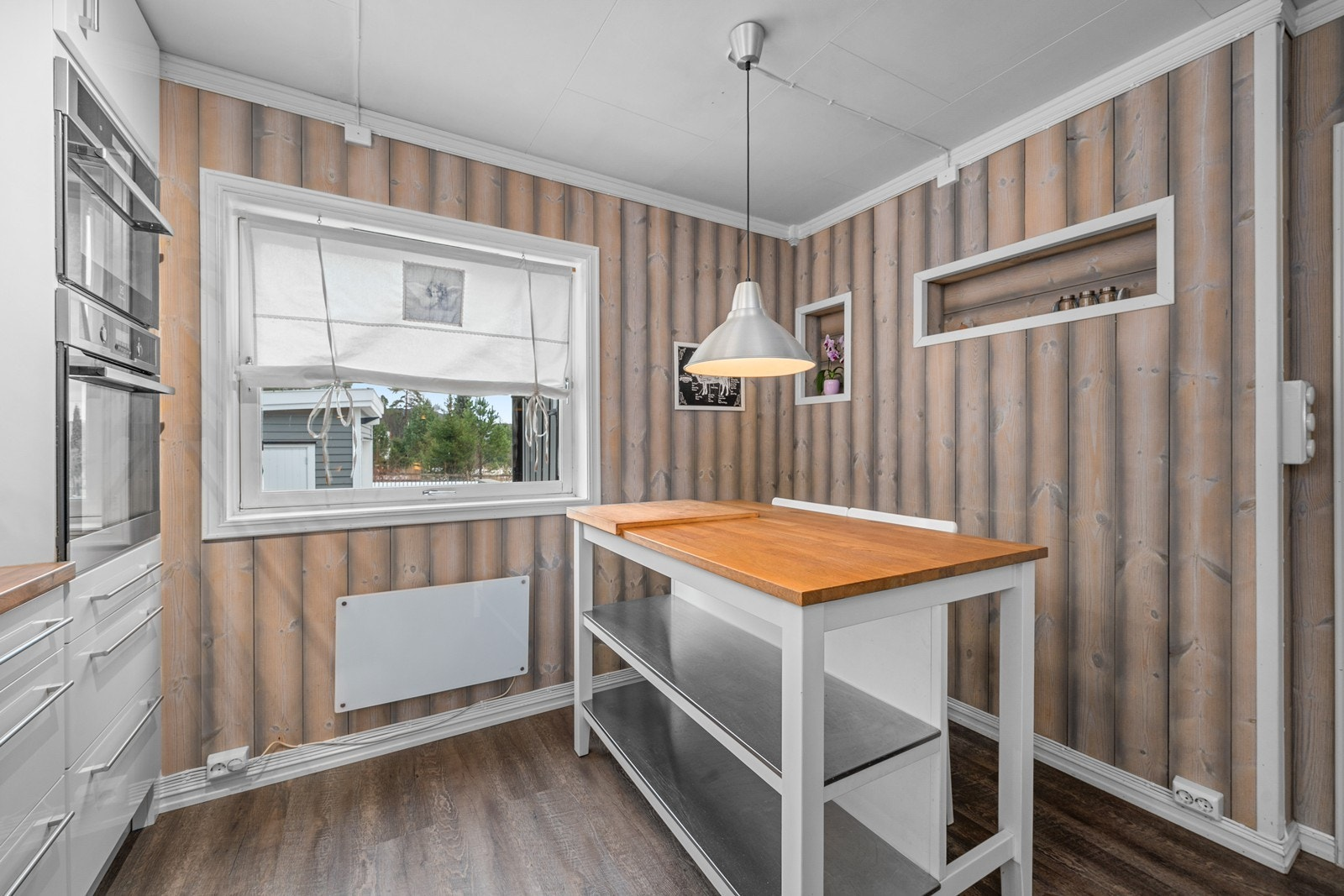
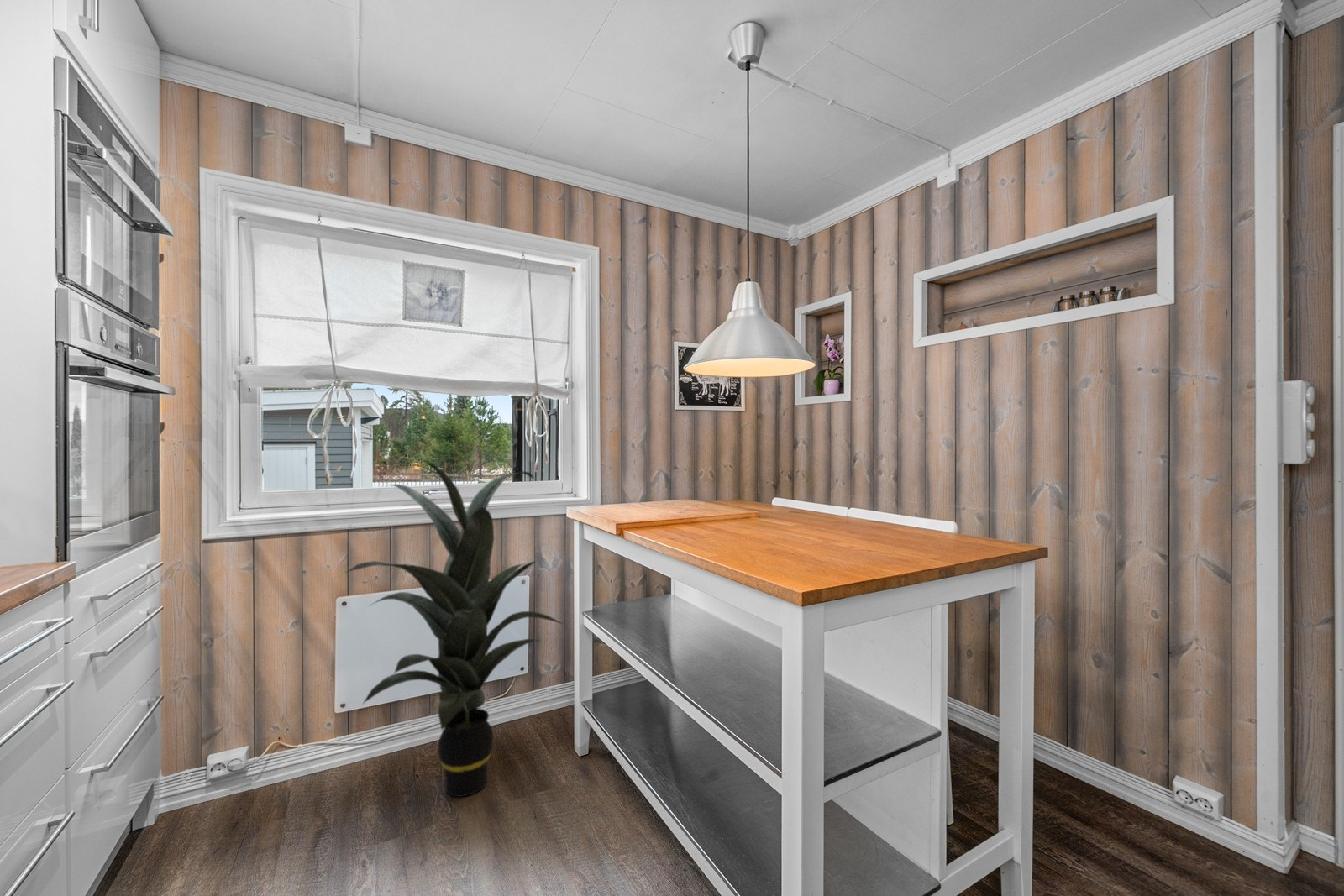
+ indoor plant (452, 621)
